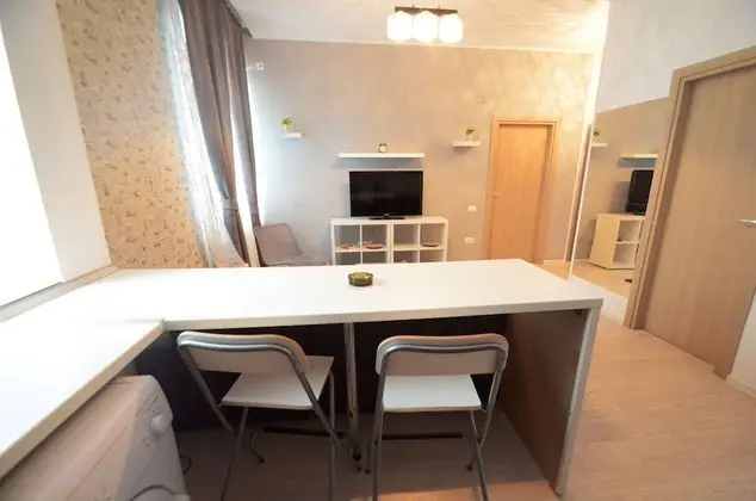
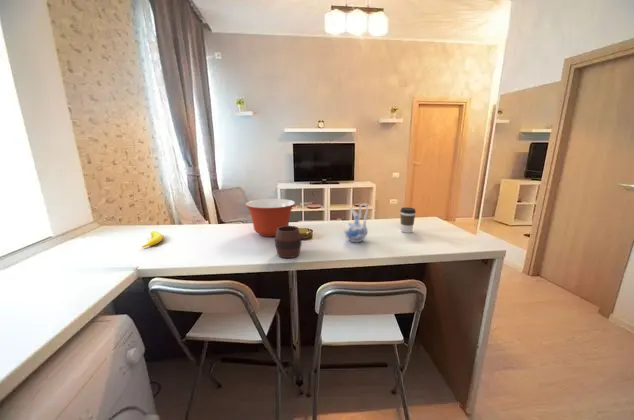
+ coffee cup (407, 220)
+ mixing bowl (270, 218)
+ ceramic pitcher (356, 222)
+ banana (154, 237)
+ cup (288, 241)
